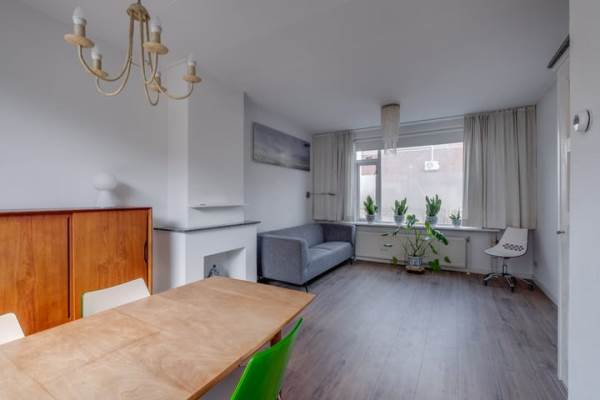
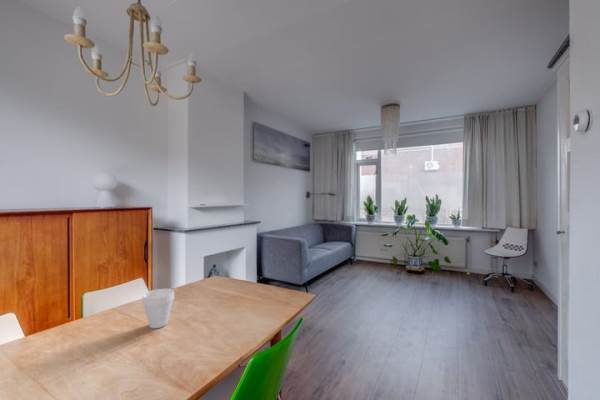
+ cup (158, 308)
